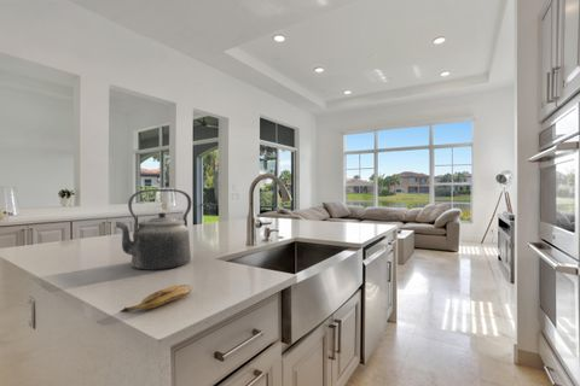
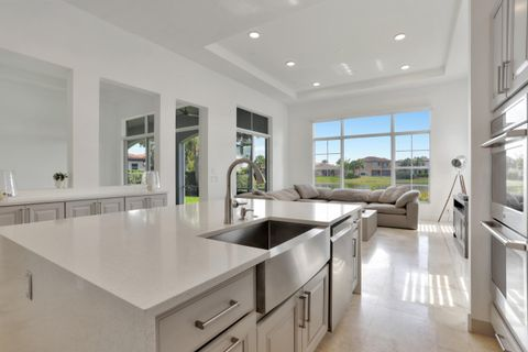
- banana (162, 296)
- kettle (156, 226)
